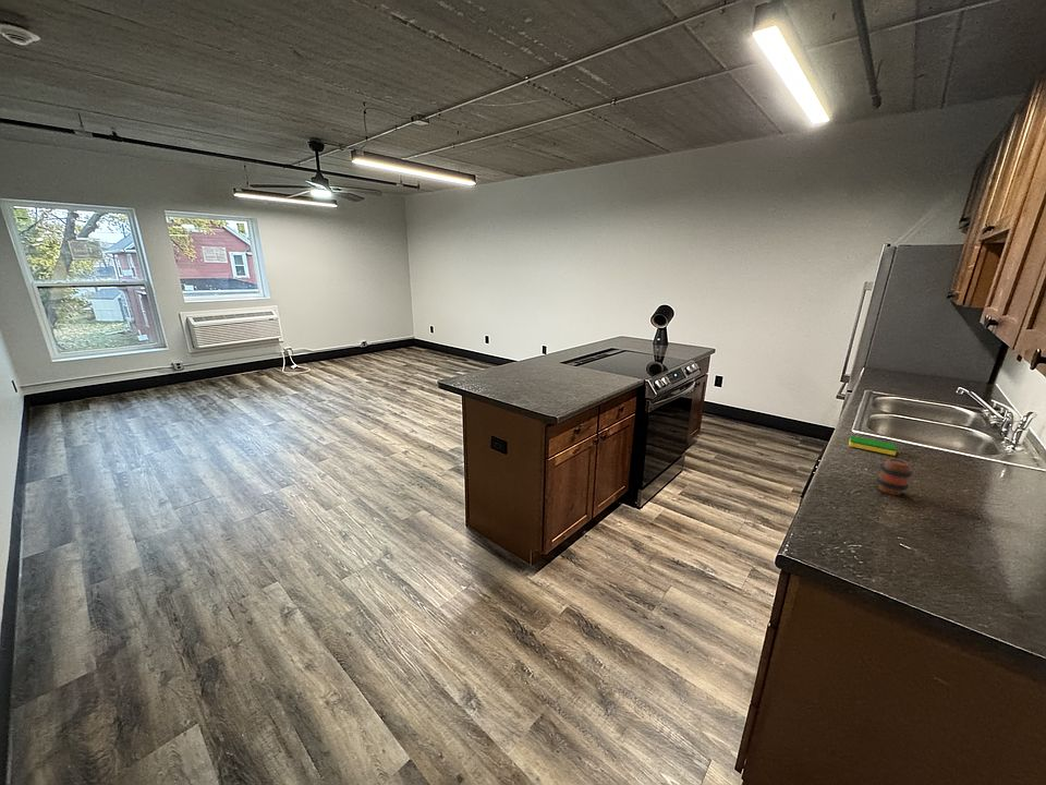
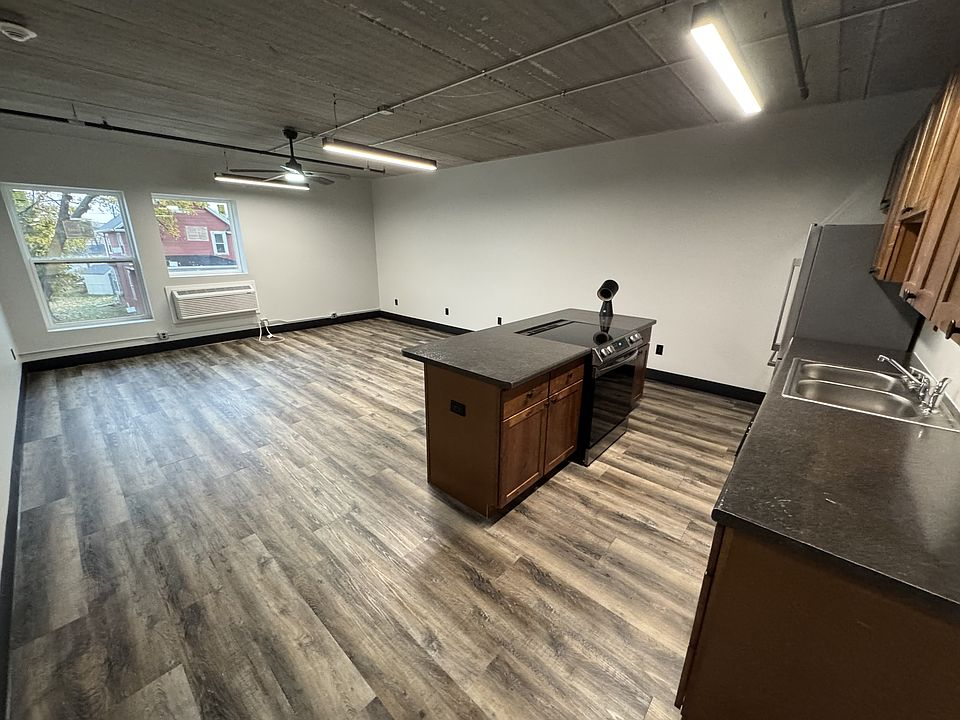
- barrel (893, 476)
- dish sponge (872, 445)
